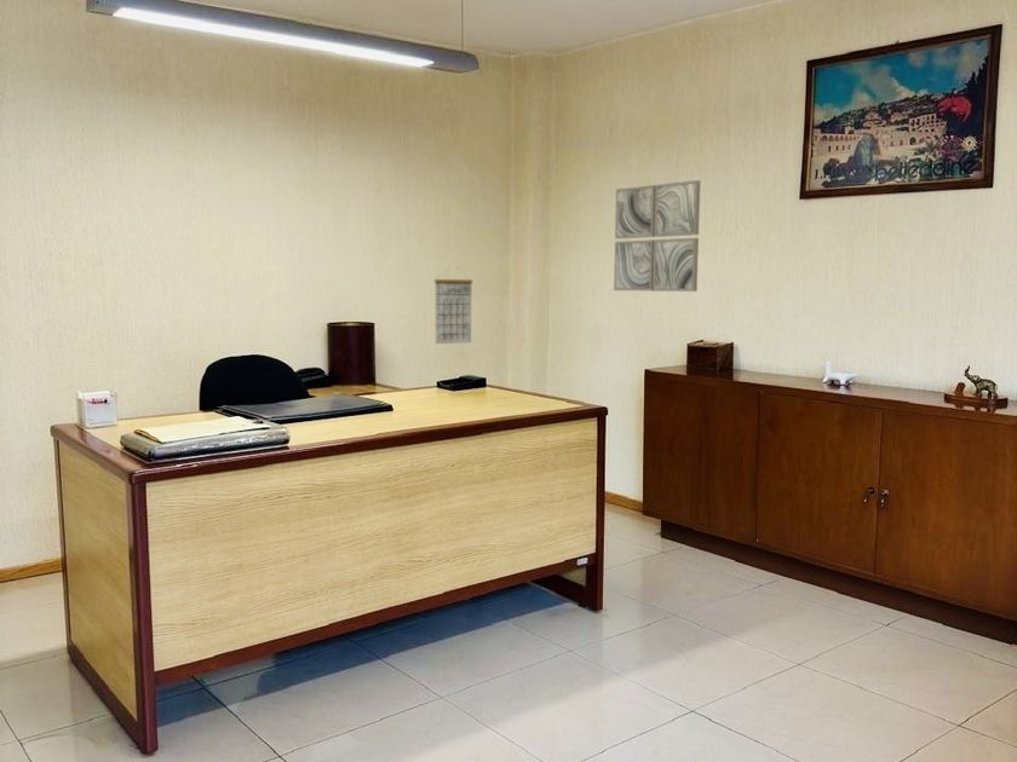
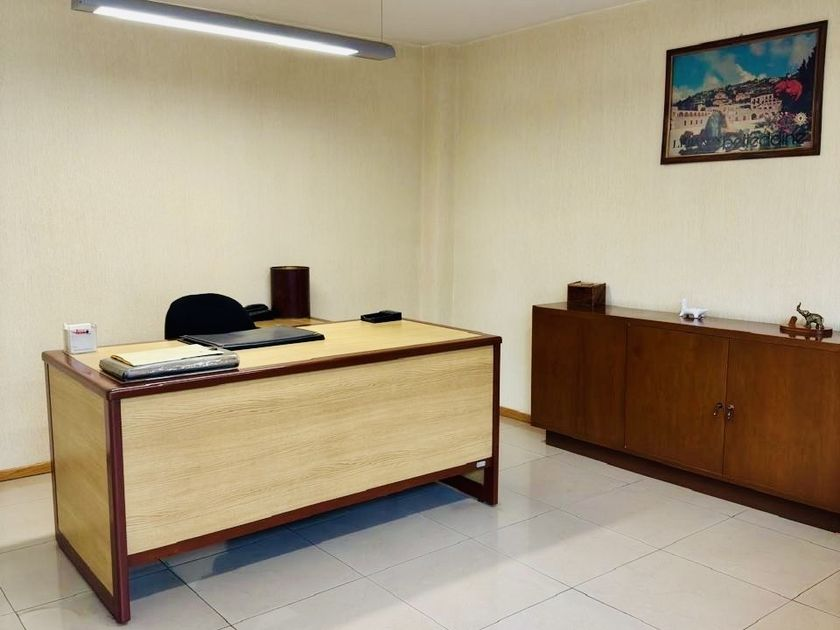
- wall art (654, 239)
- calendar (453, 304)
